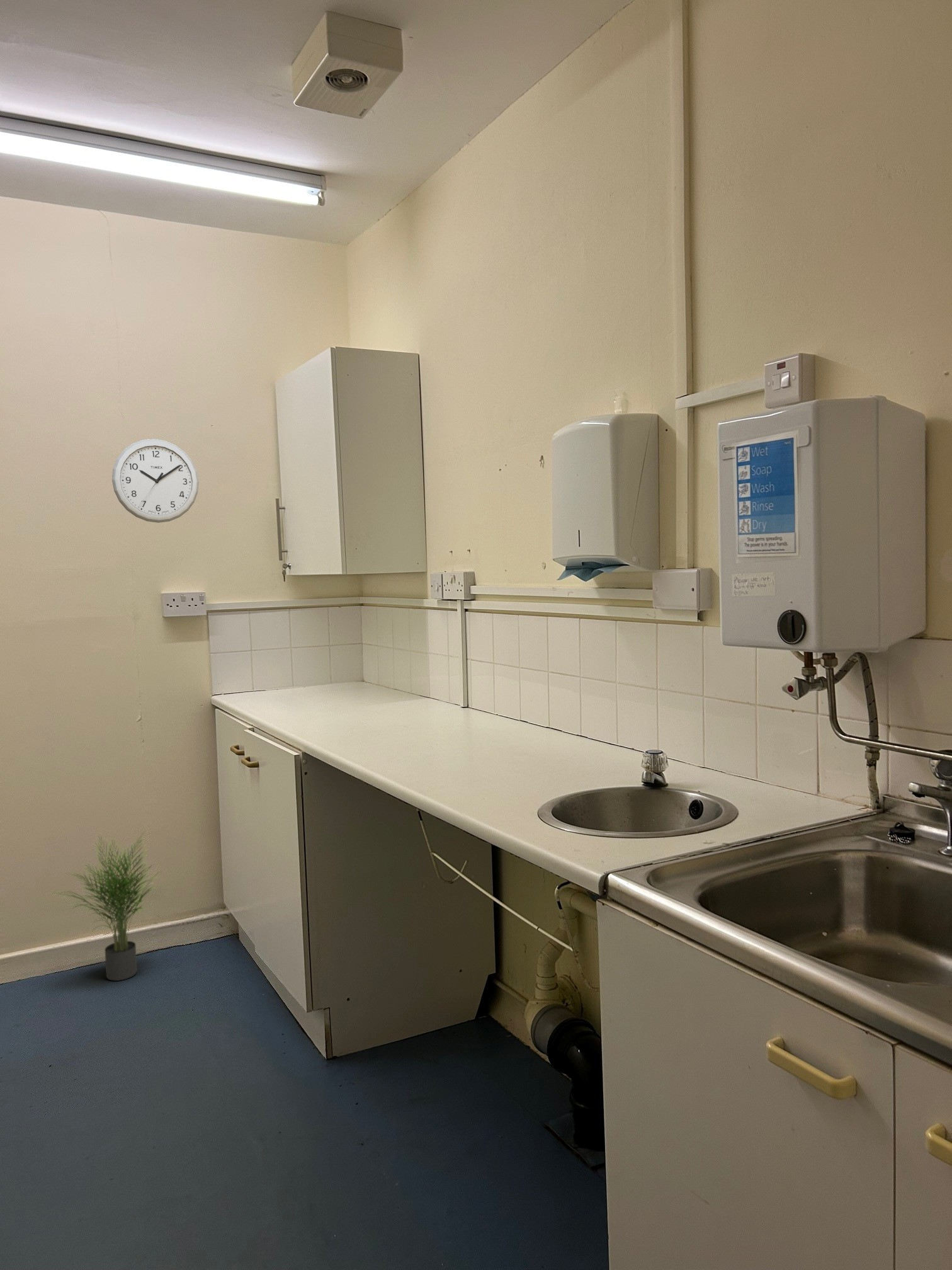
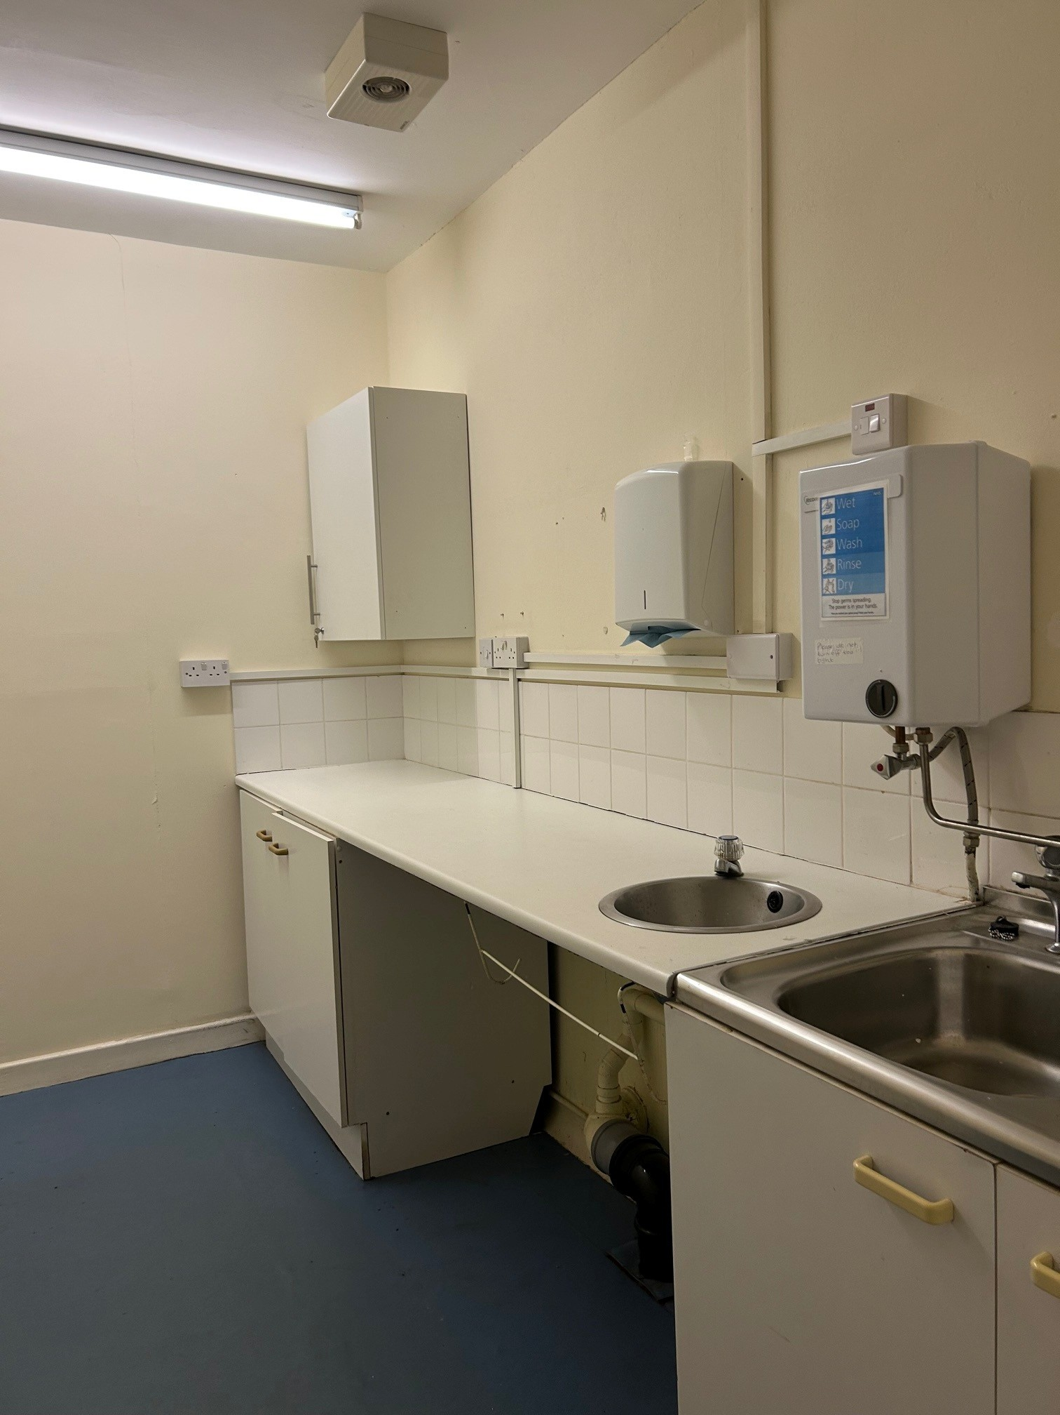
- potted plant (110, 905)
- wall clock (156, 481)
